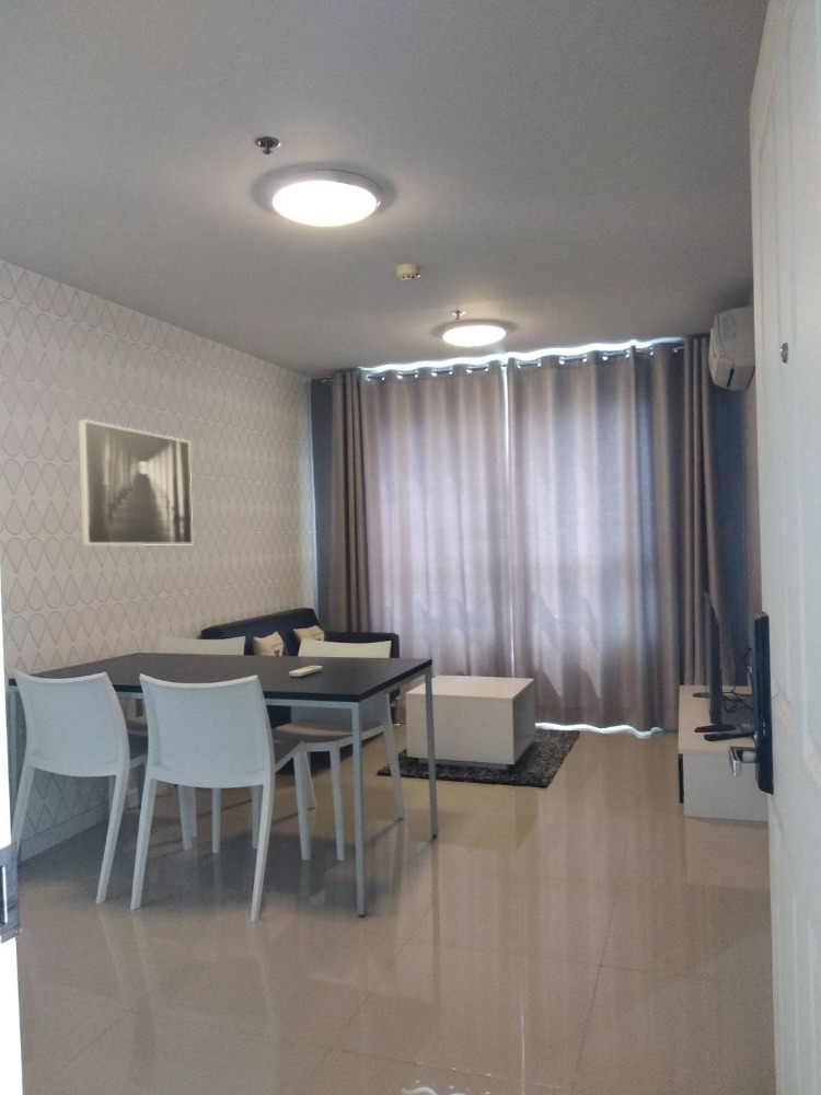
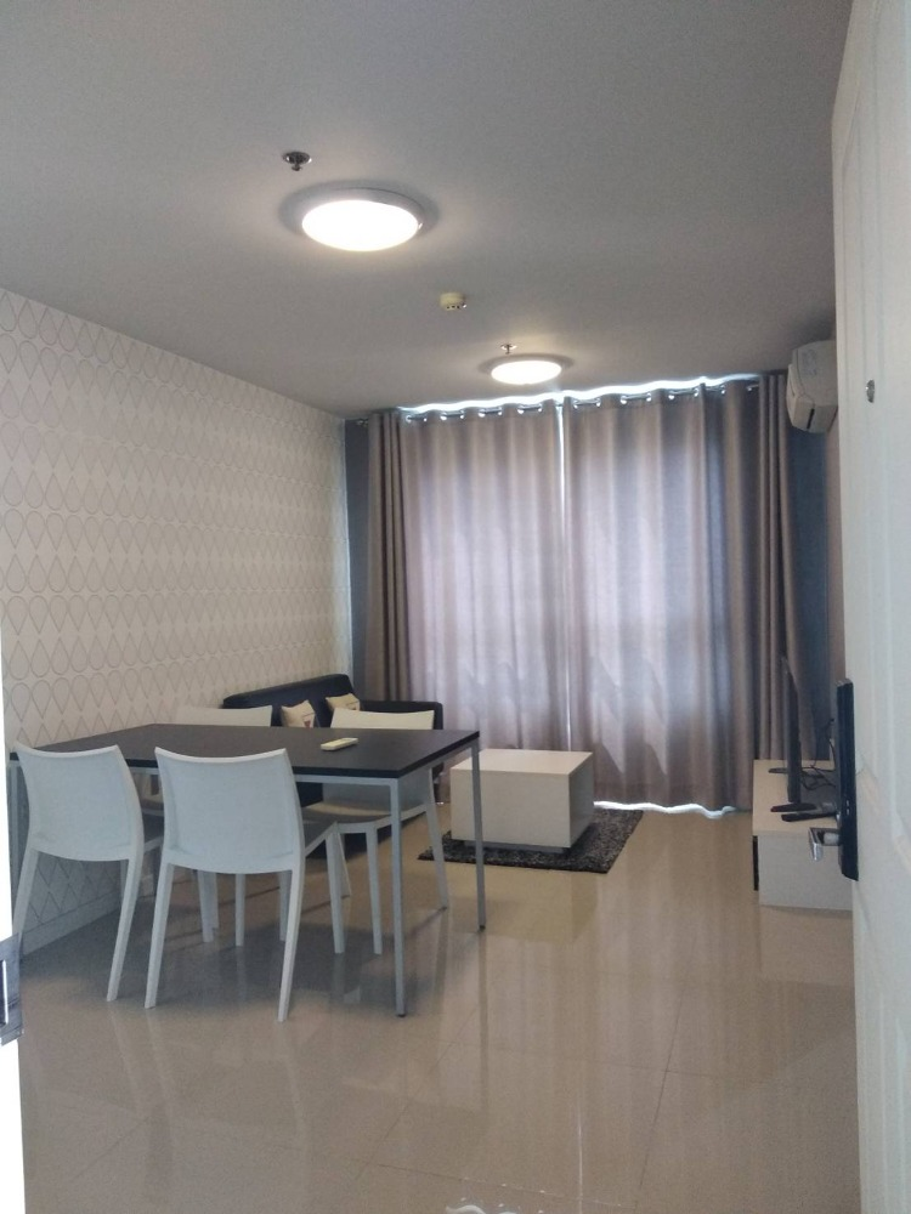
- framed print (140, 487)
